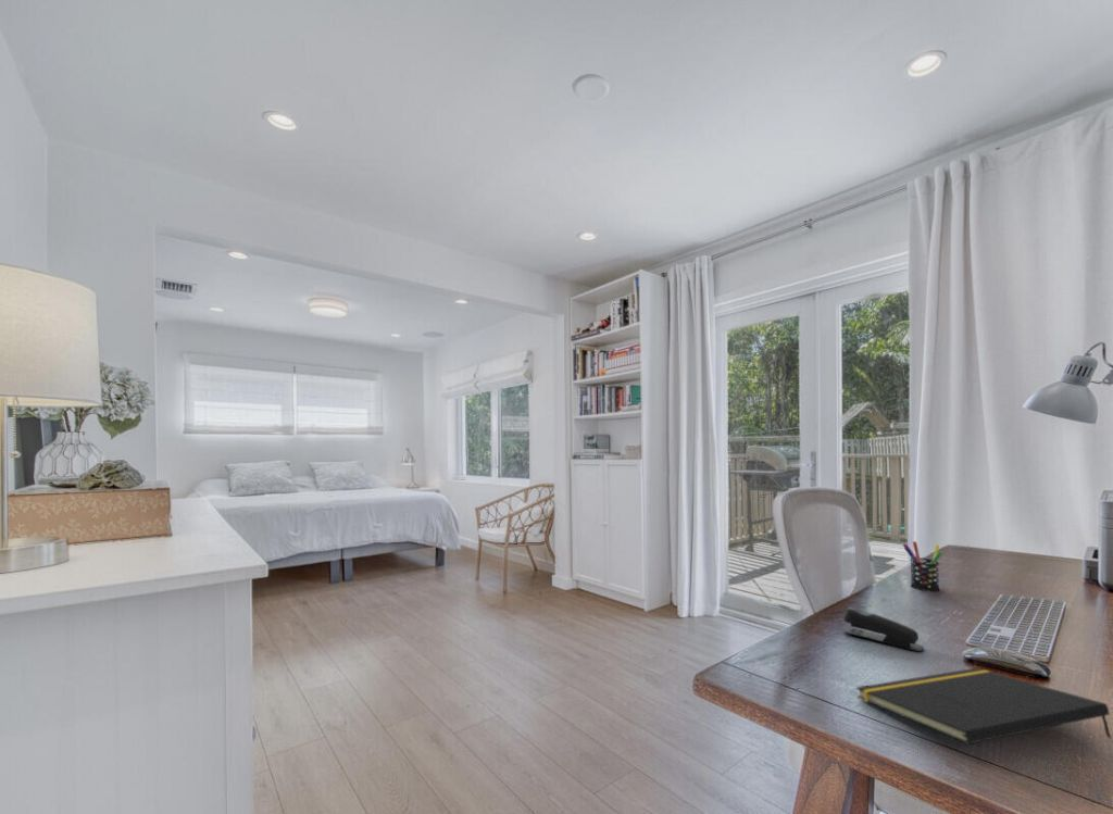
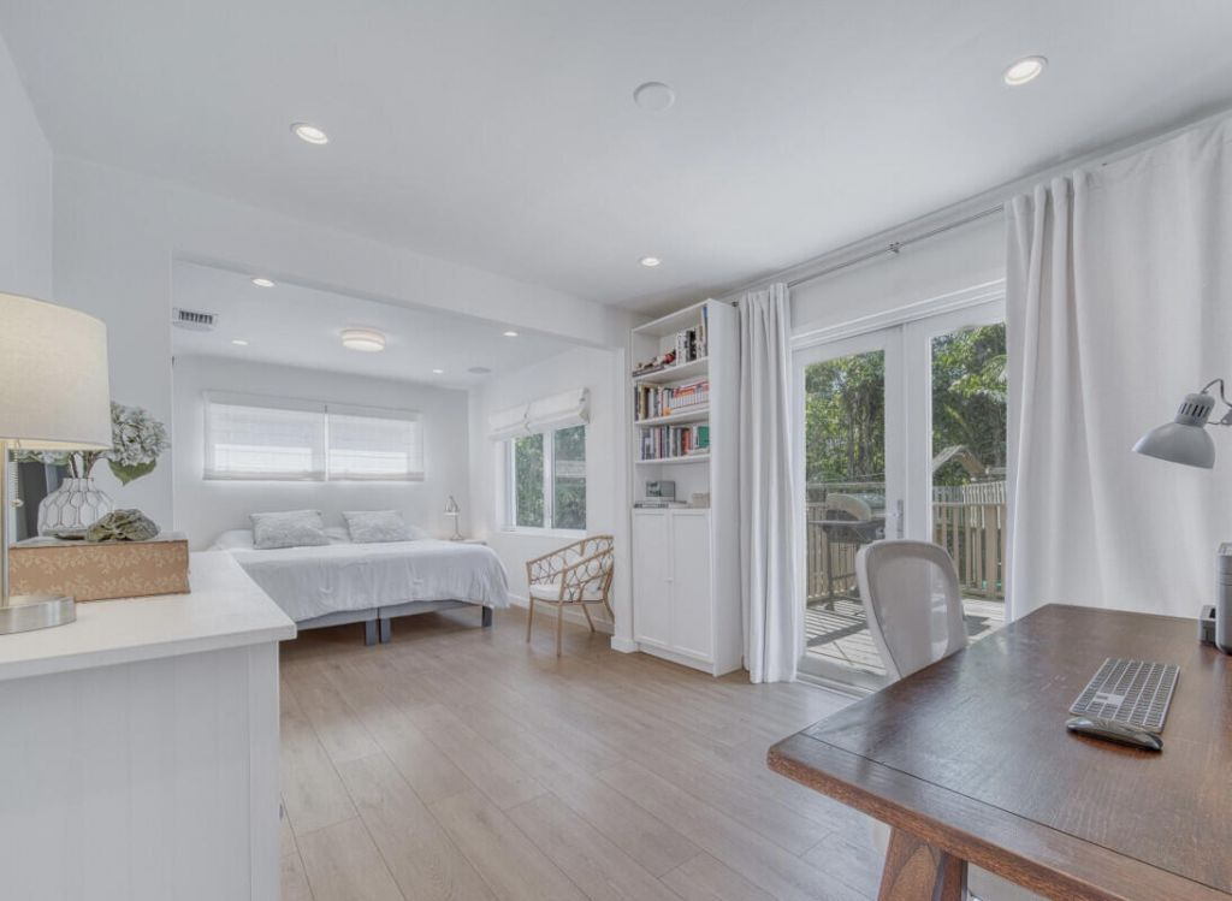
- pen holder (925, 565)
- notepad (973, 700)
- stapler (881, 627)
